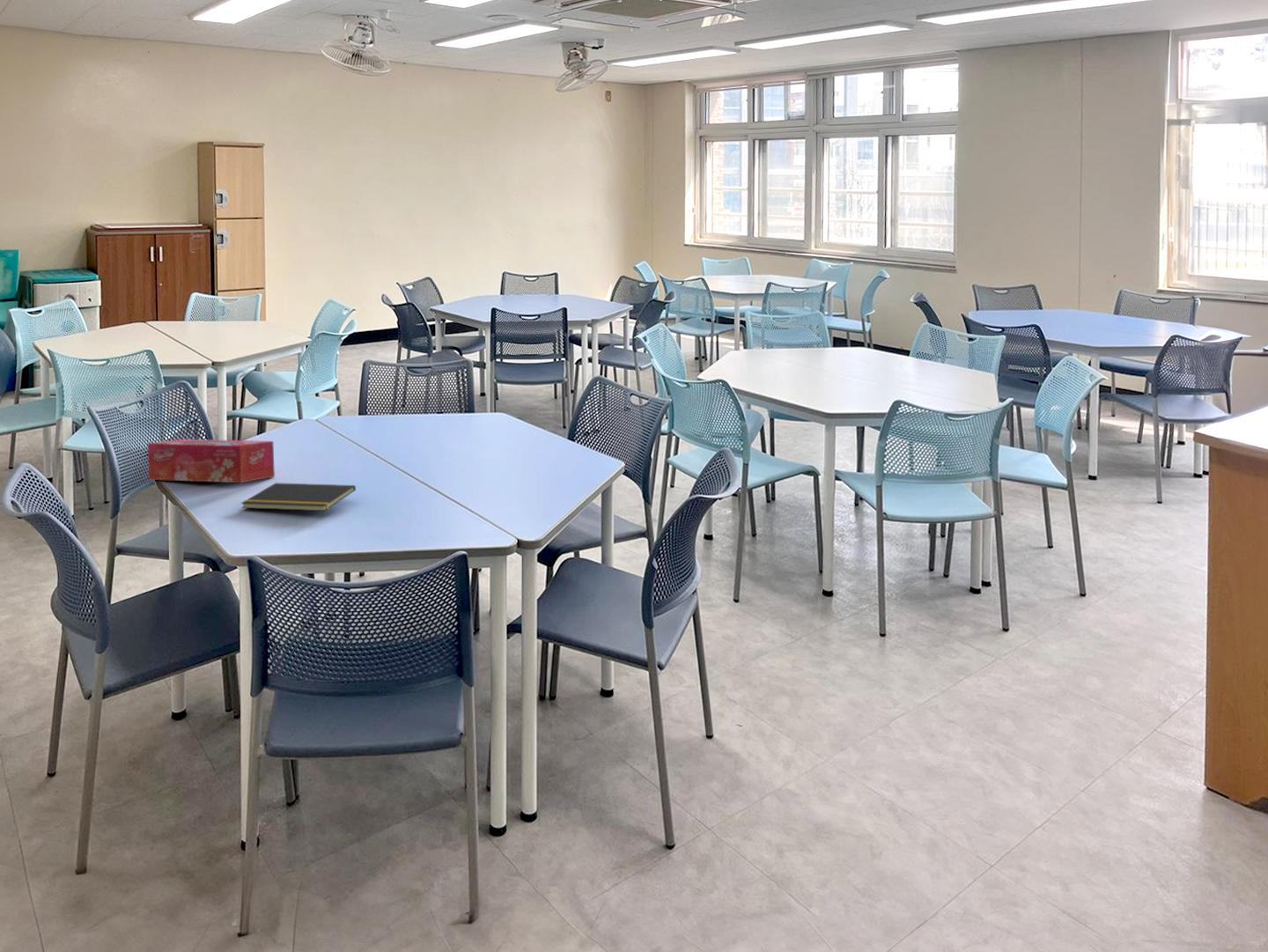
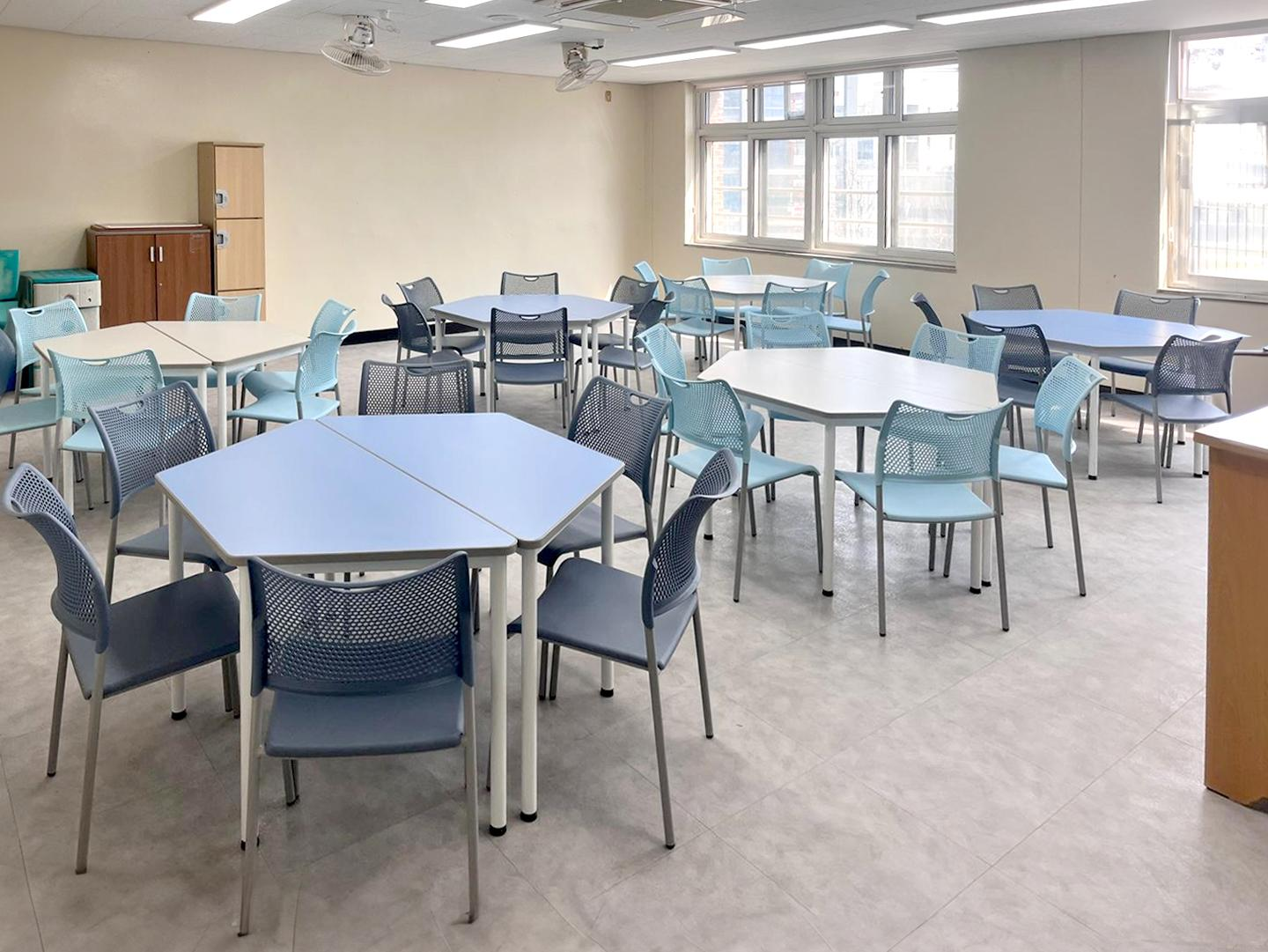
- tissue box (211, 460)
- notepad (299, 496)
